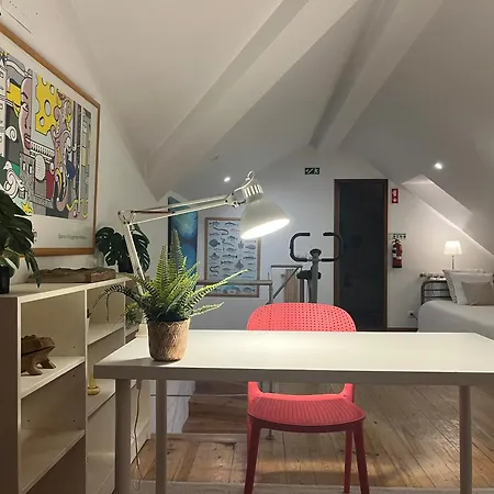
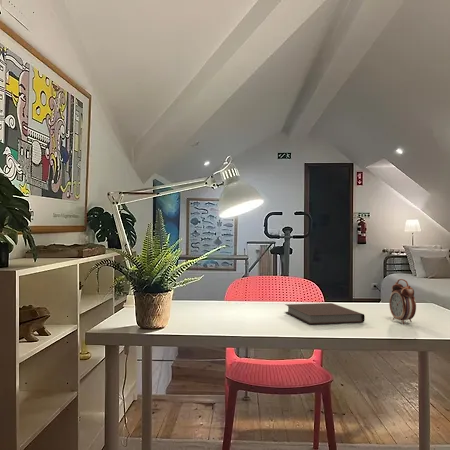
+ notebook (322, 312)
+ alarm clock (402, 300)
